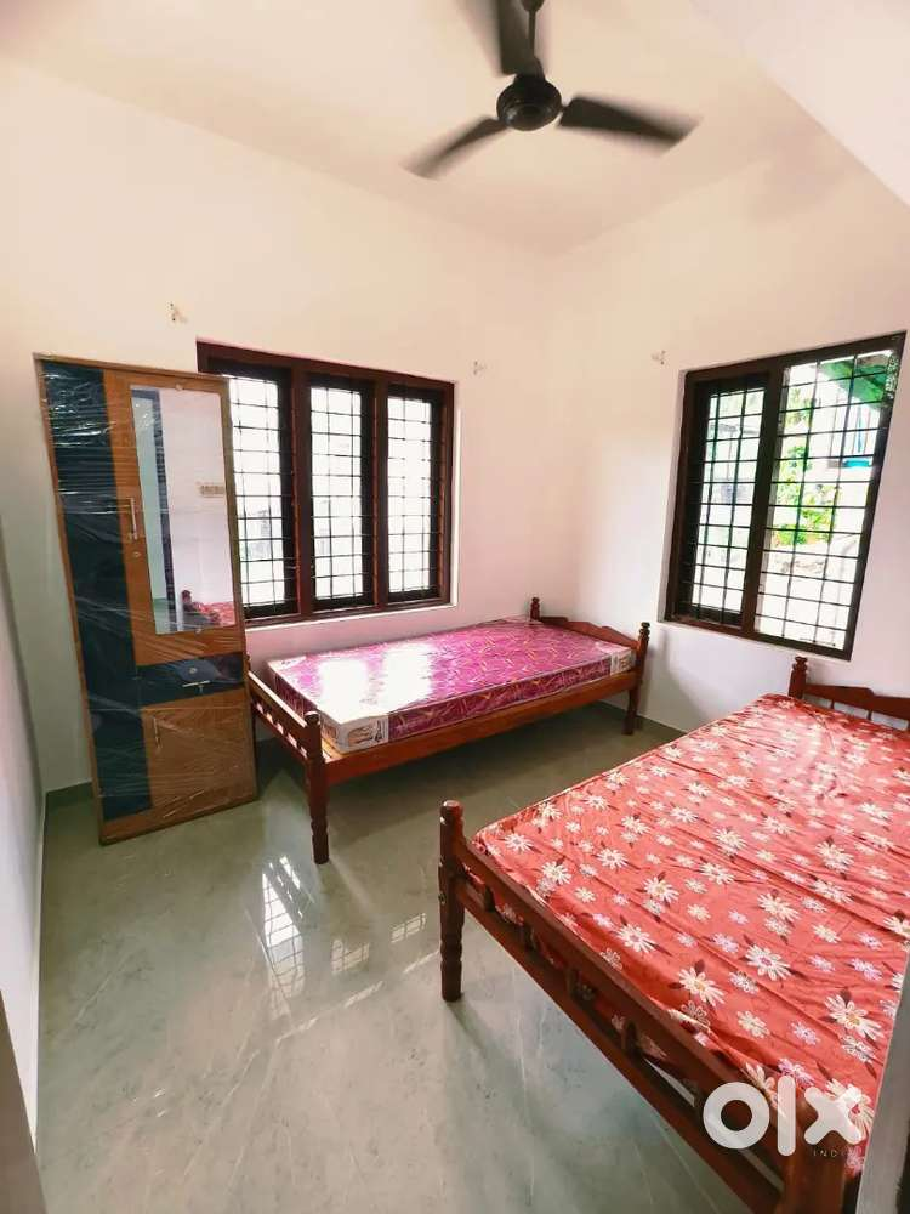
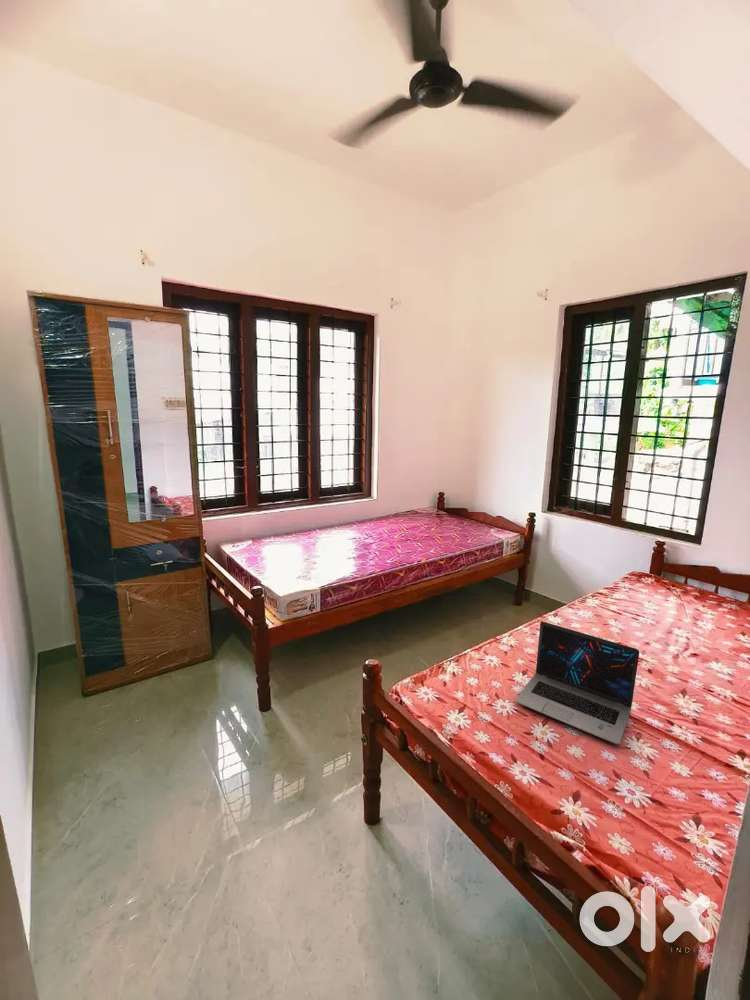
+ laptop (575, 677)
